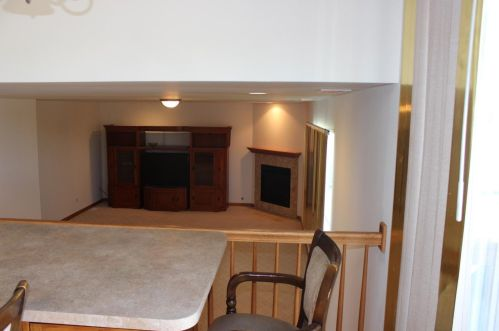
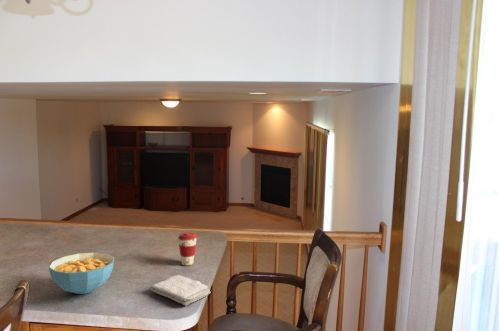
+ washcloth (180, 288)
+ coffee cup (187, 248)
+ cereal bowl (83, 276)
